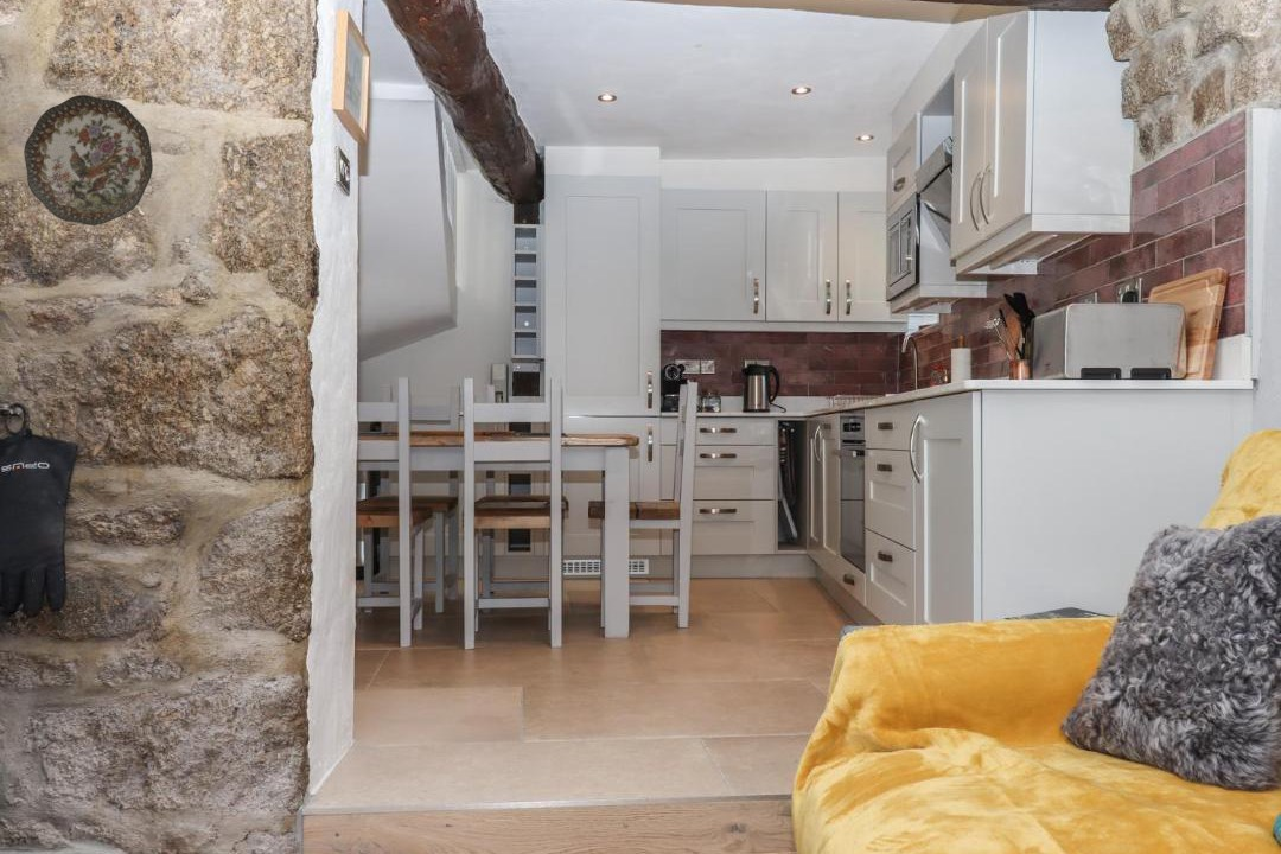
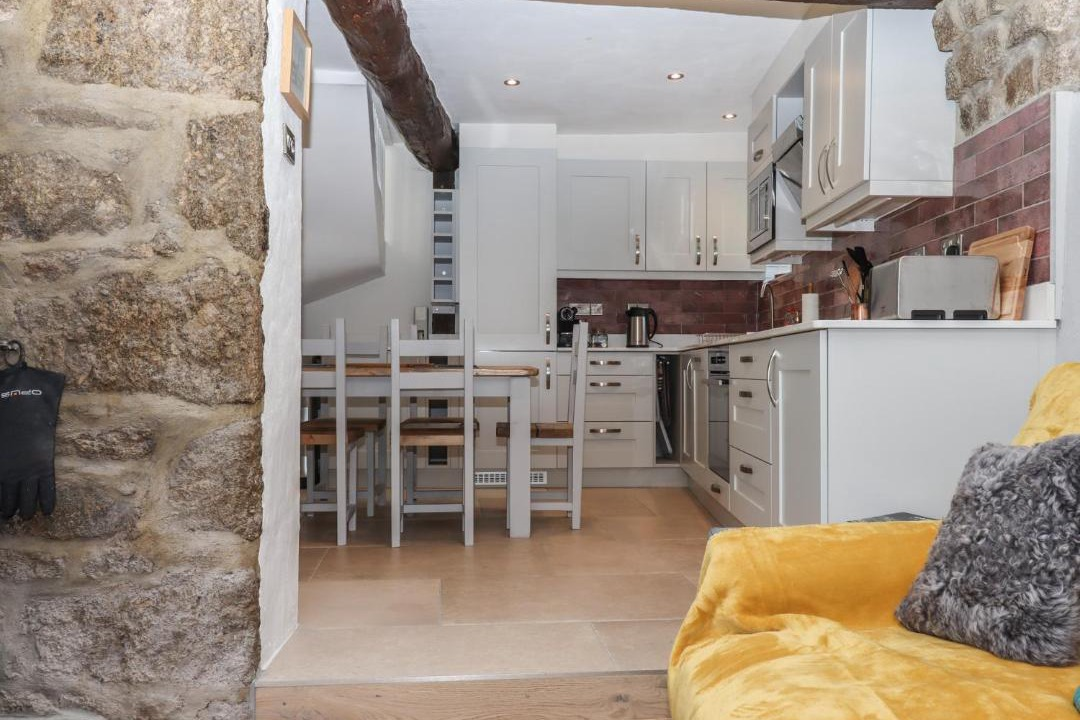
- decorative plate (91, 161)
